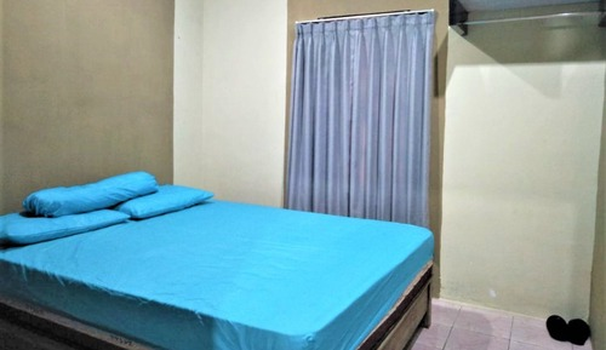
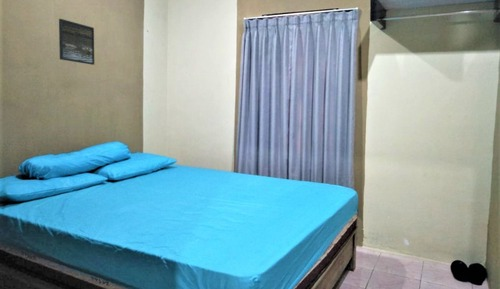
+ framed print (77, 42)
